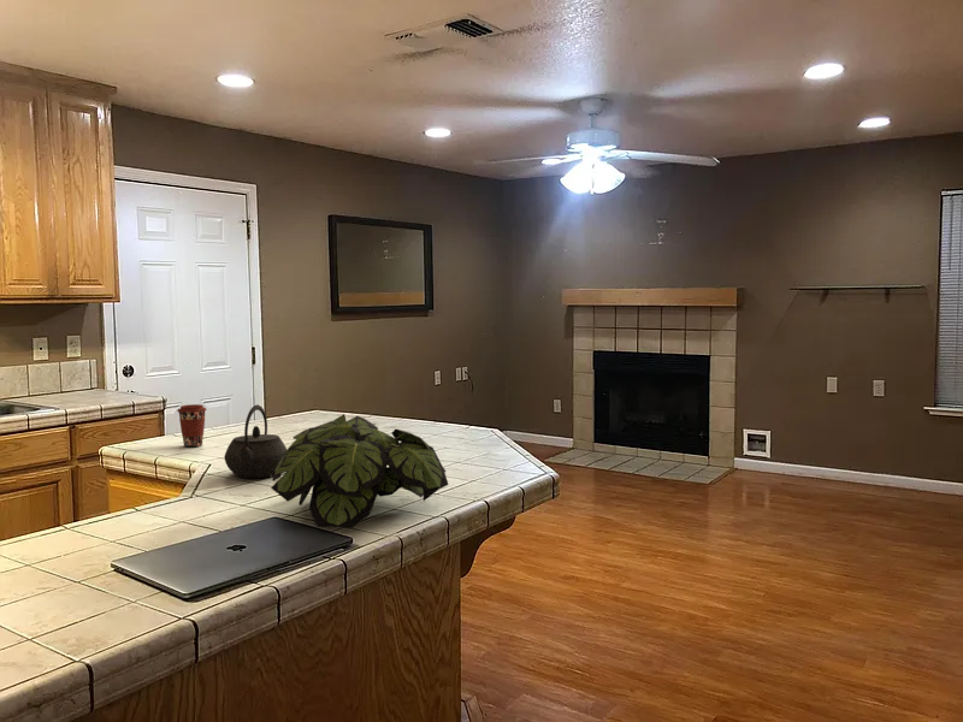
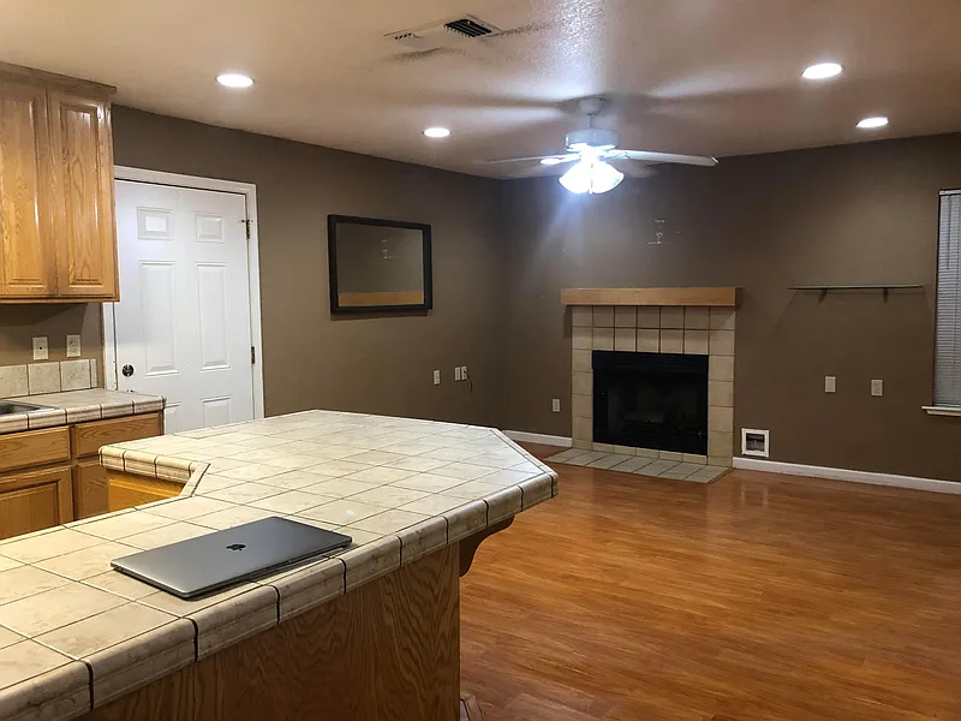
- coffee cup (191, 425)
- plant (359, 462)
- kettle (254, 440)
